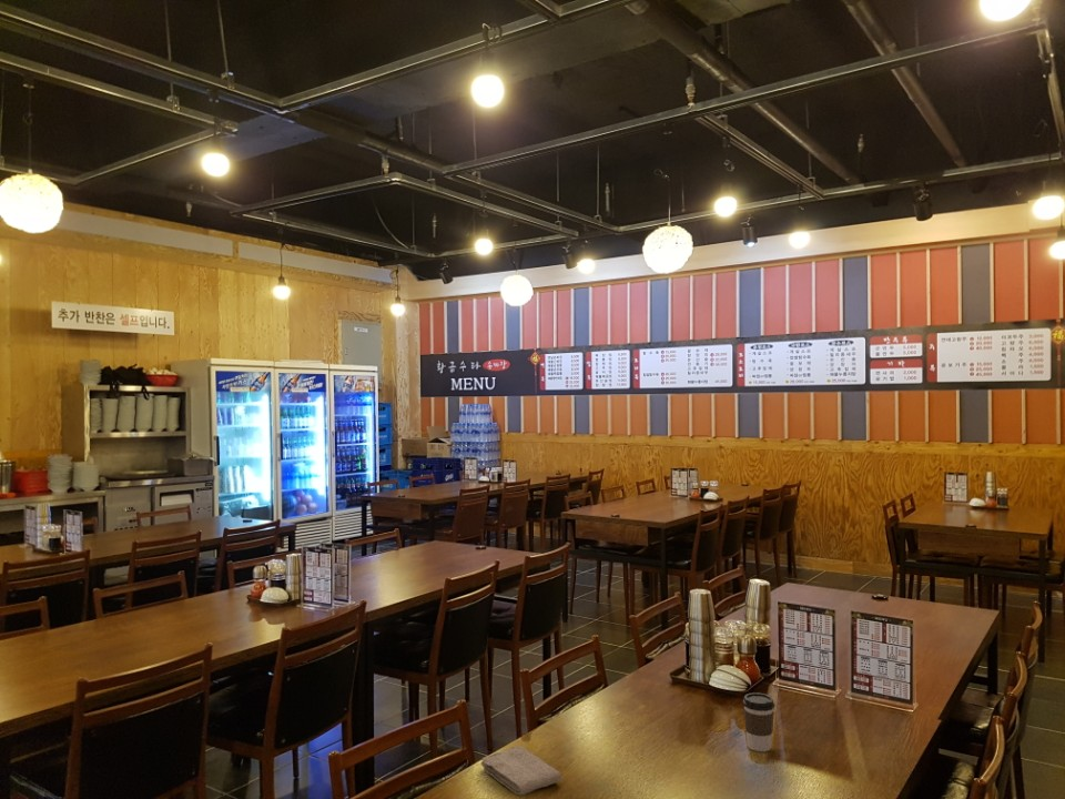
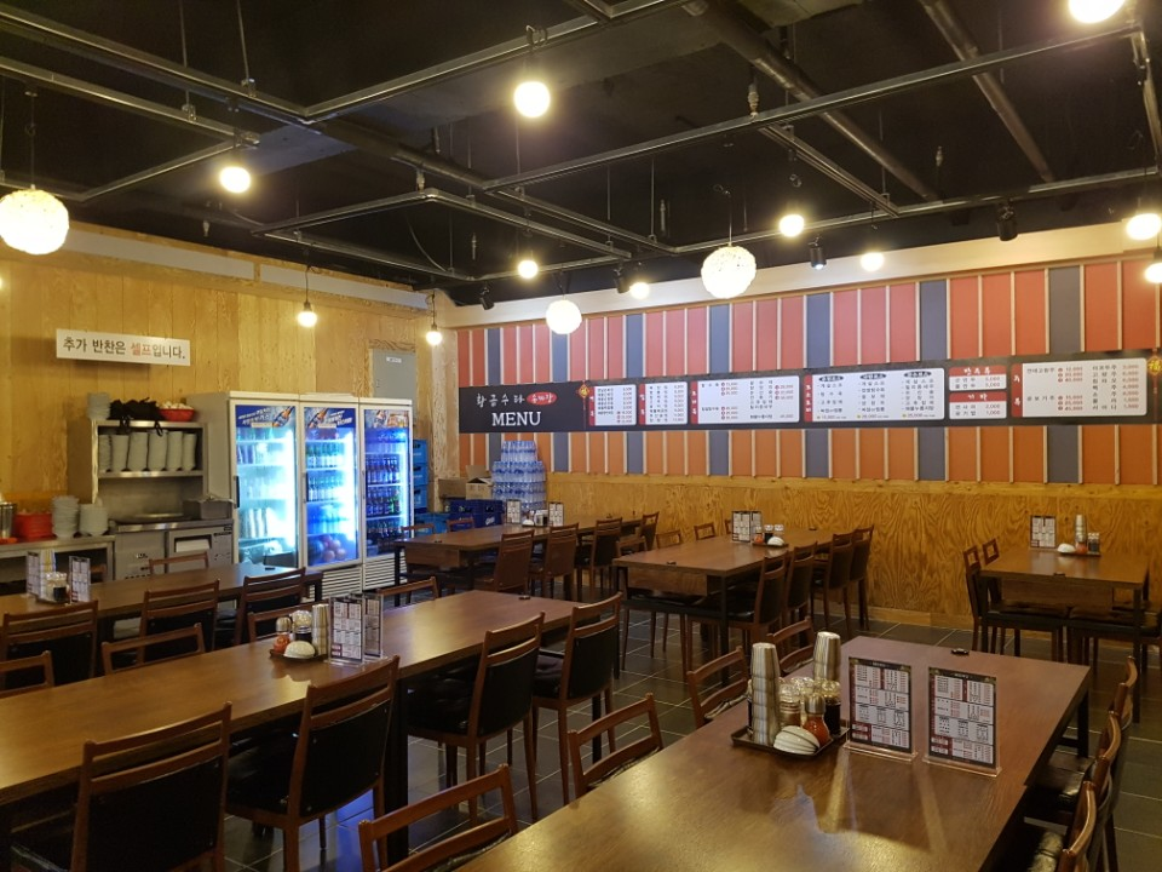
- coffee cup (759, 721)
- washcloth (519, 768)
